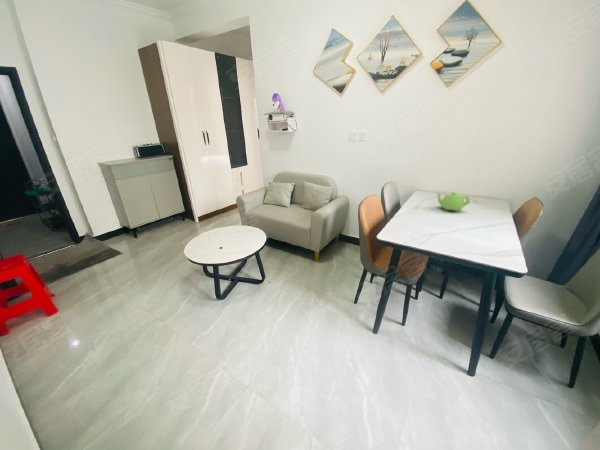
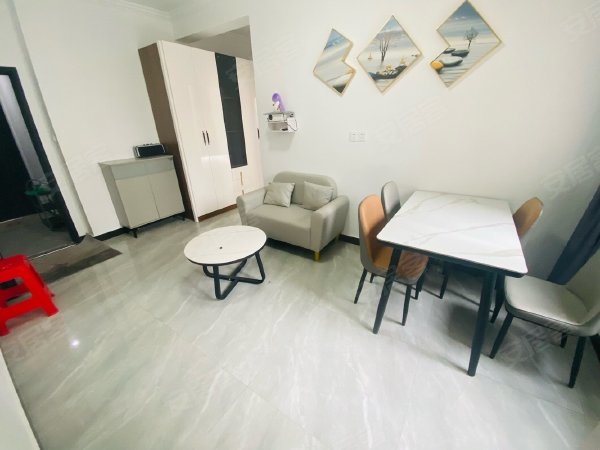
- teapot (451, 200)
